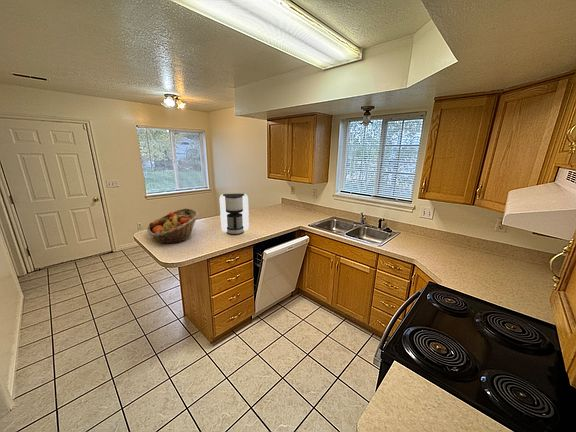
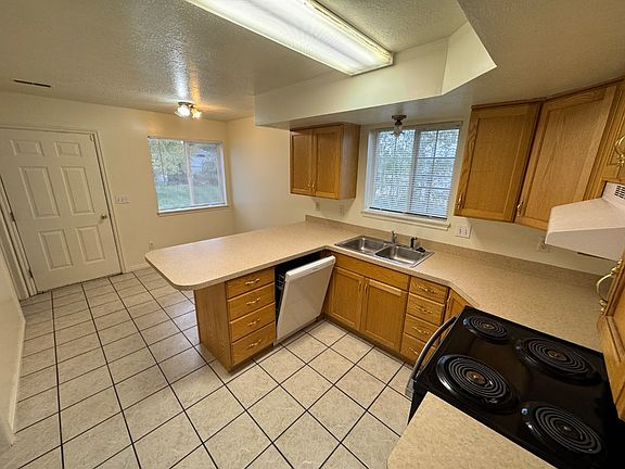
- fruit basket (174, 224)
- coffee maker (234, 214)
